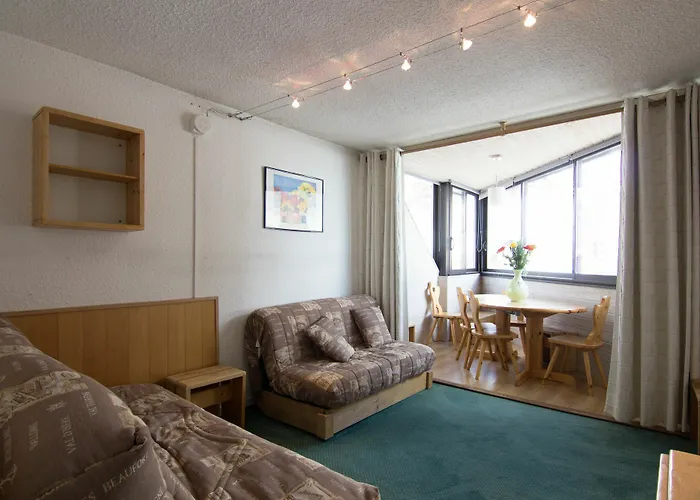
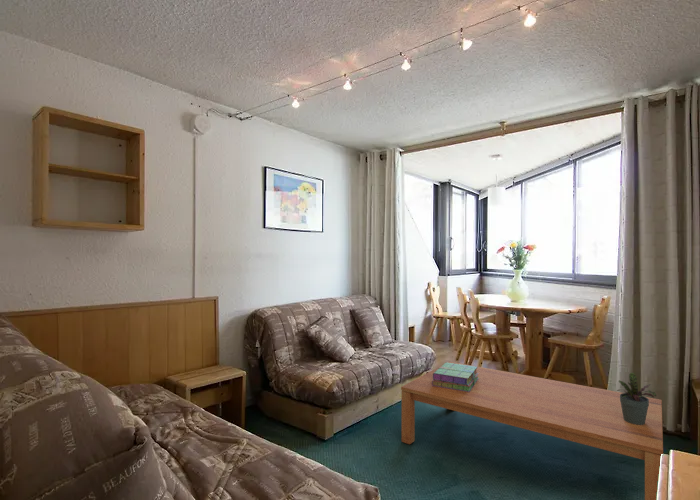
+ coffee table (525, 421)
+ potted plant (636, 397)
+ stack of books (455, 375)
